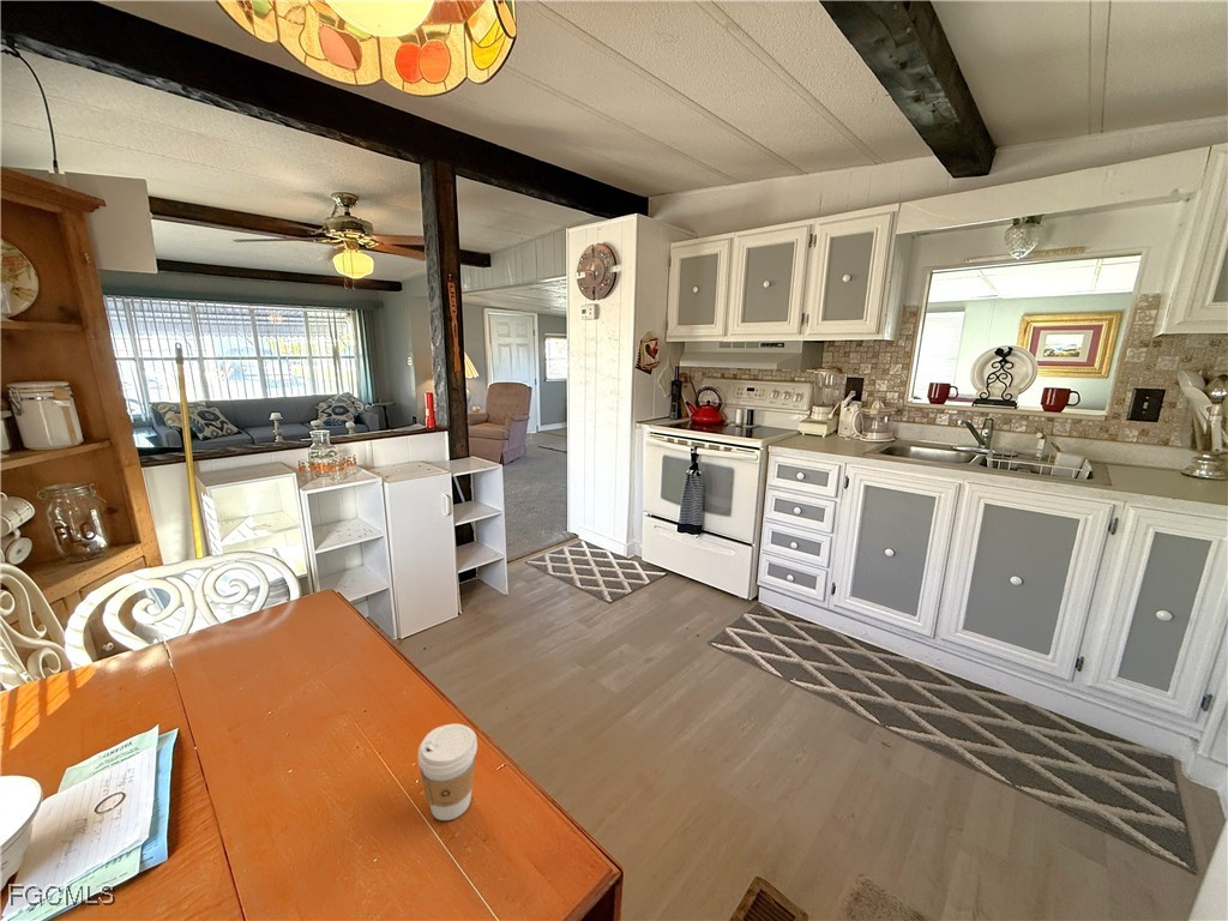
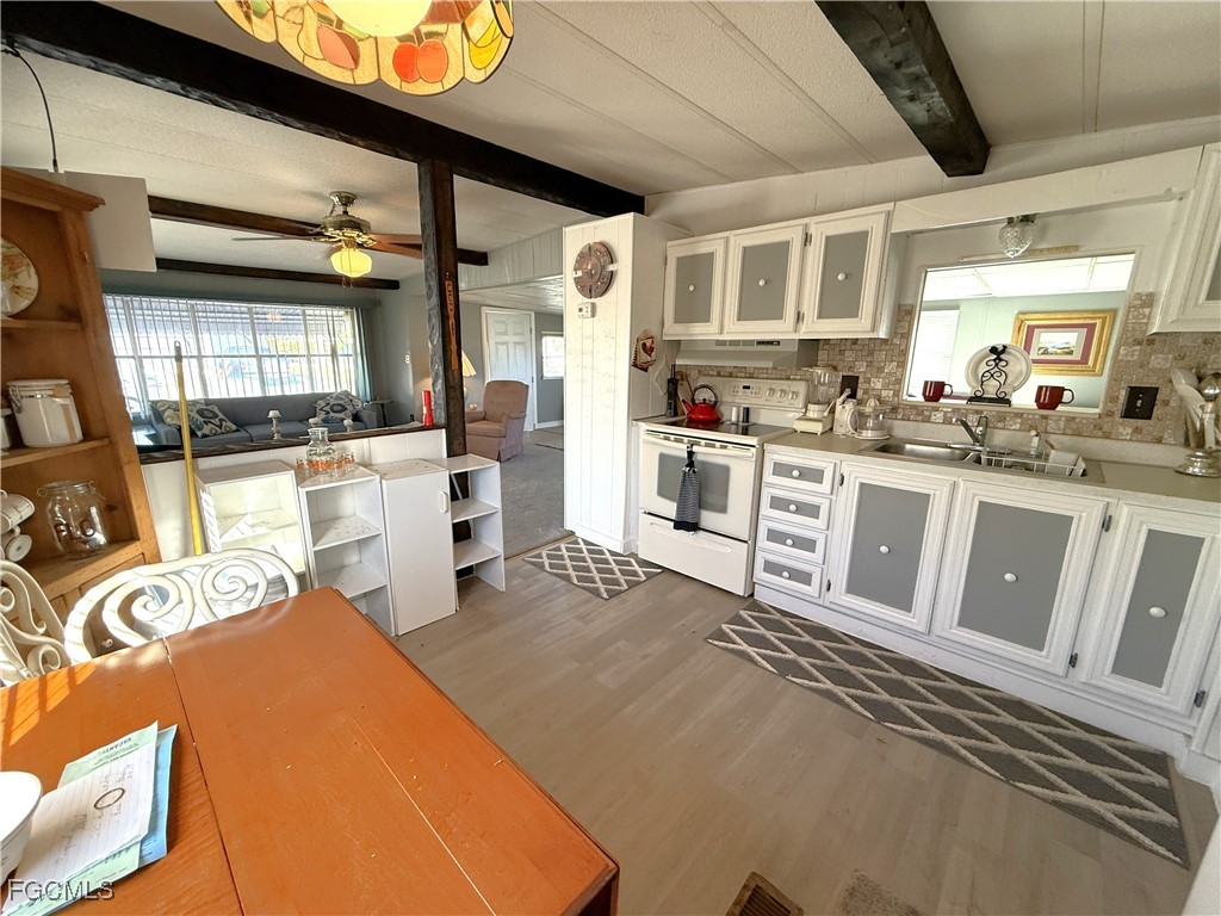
- coffee cup (449, 771)
